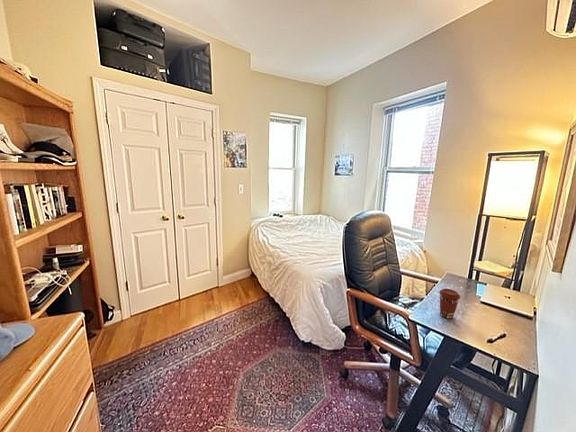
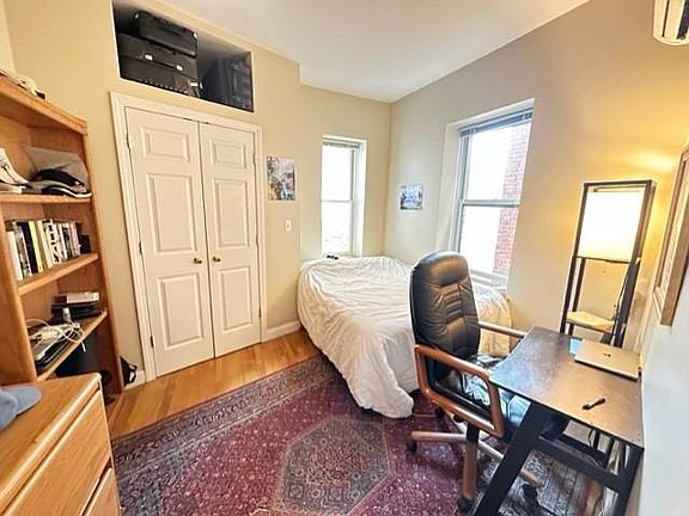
- coffee cup (448, 303)
